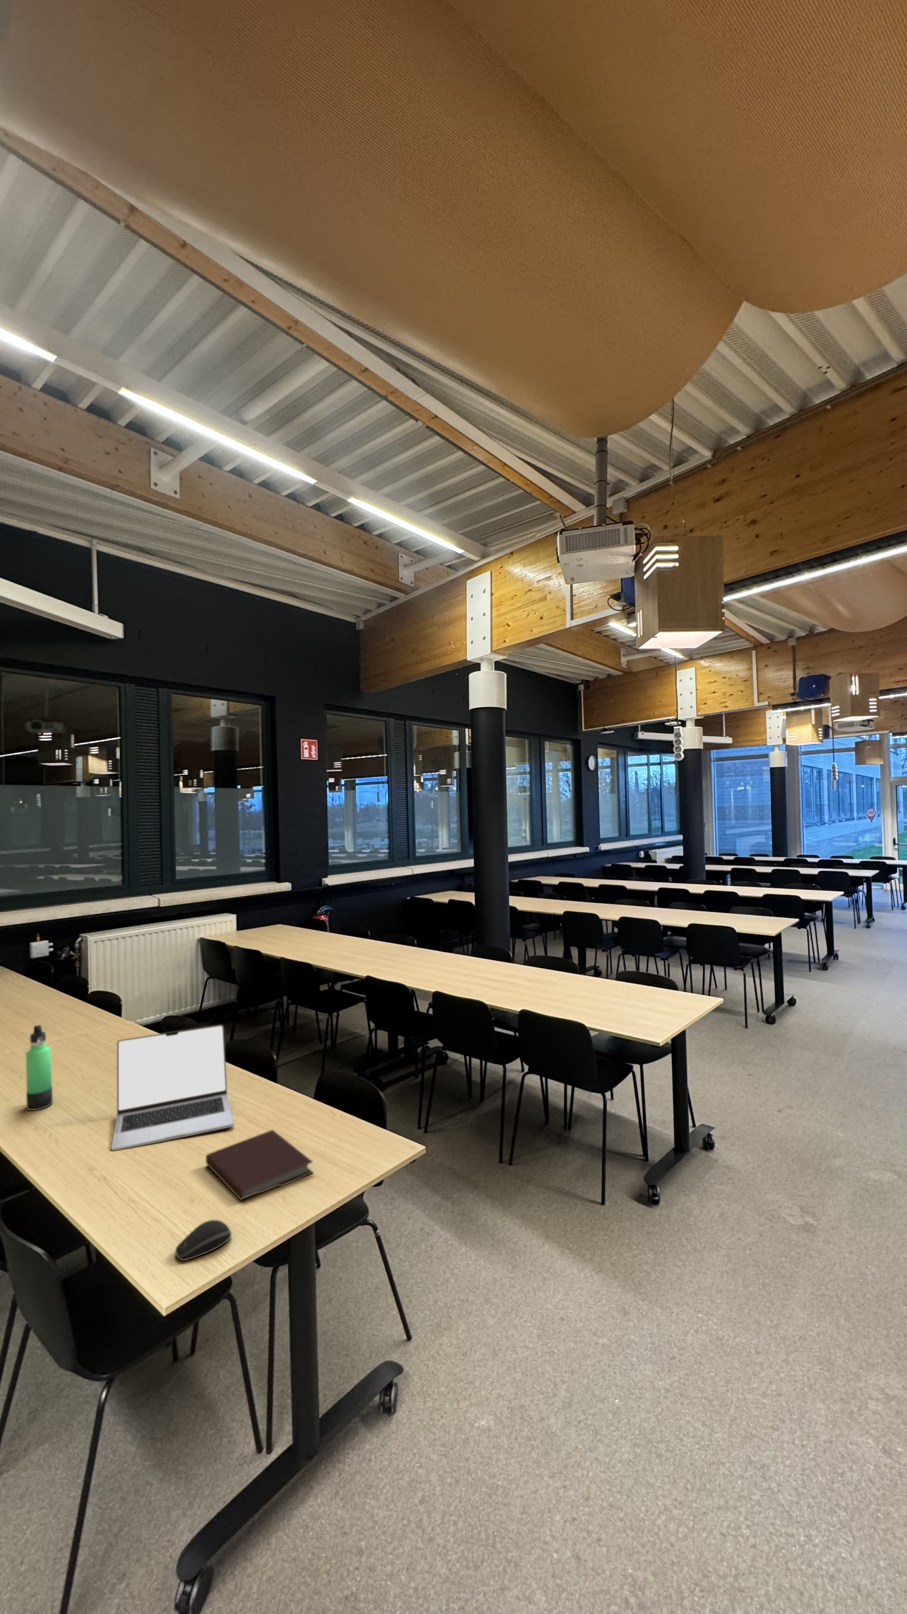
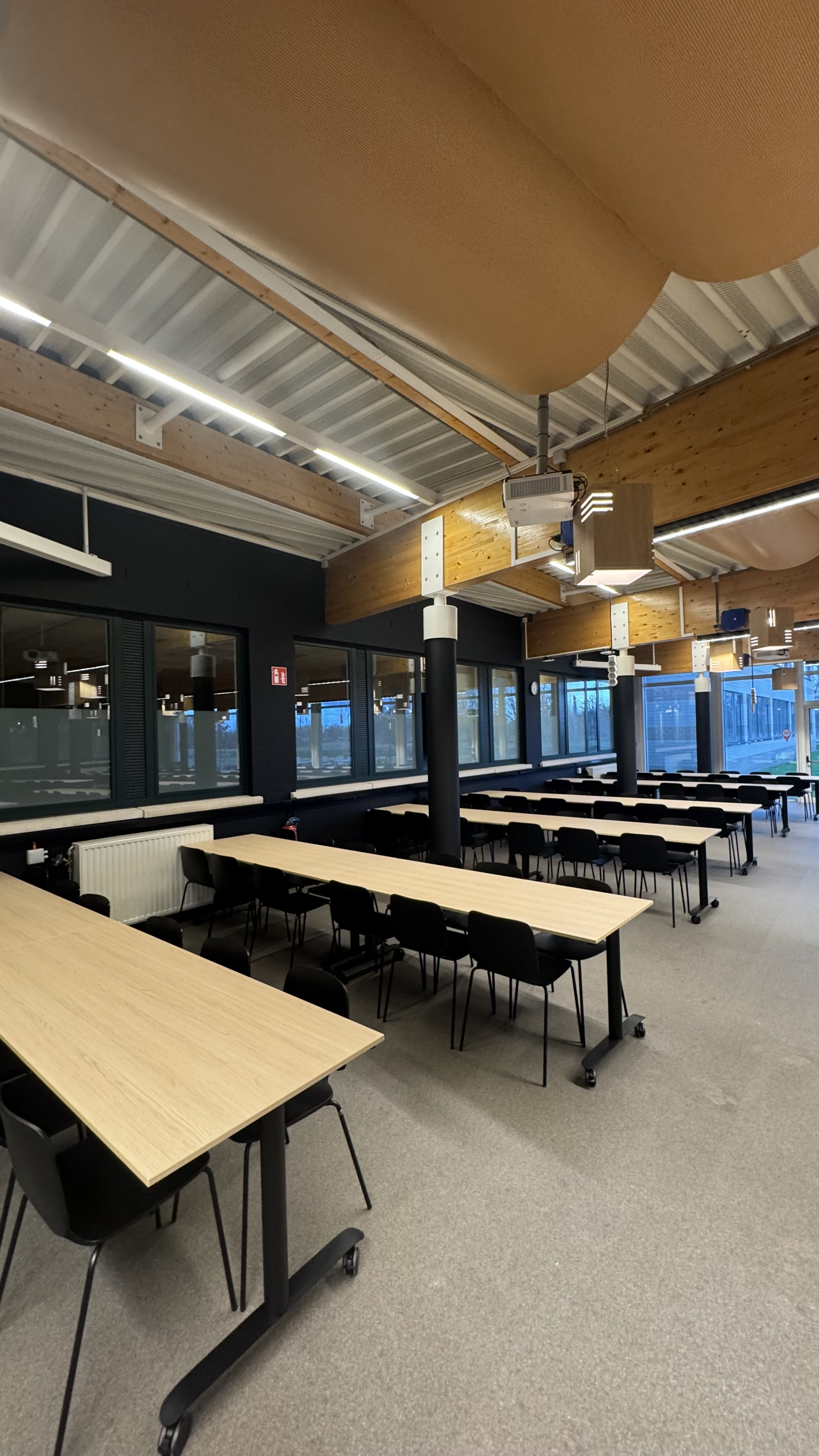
- laptop (173, 1082)
- notebook (259, 1163)
- thermos bottle (39, 1065)
- computer mouse (204, 1236)
